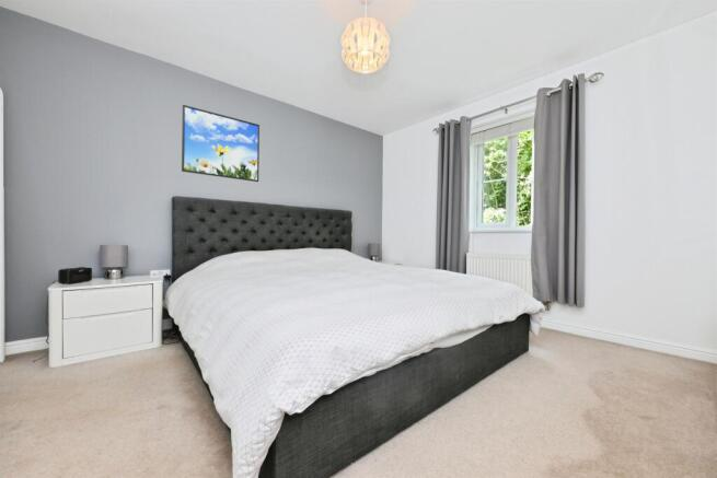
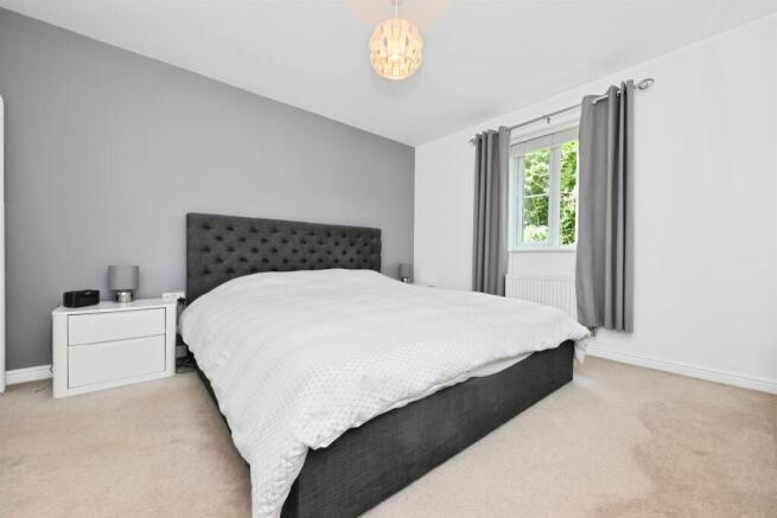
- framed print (223, 145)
